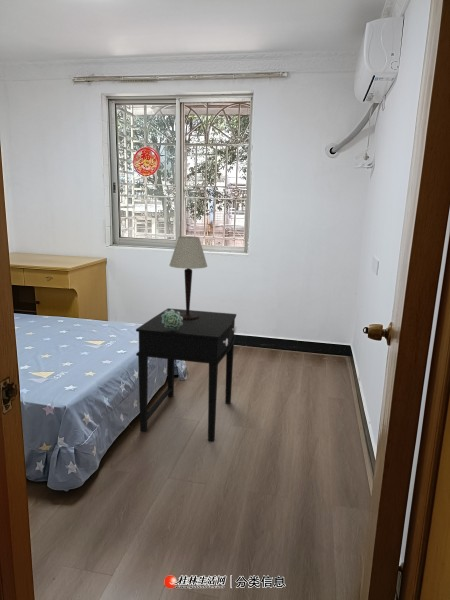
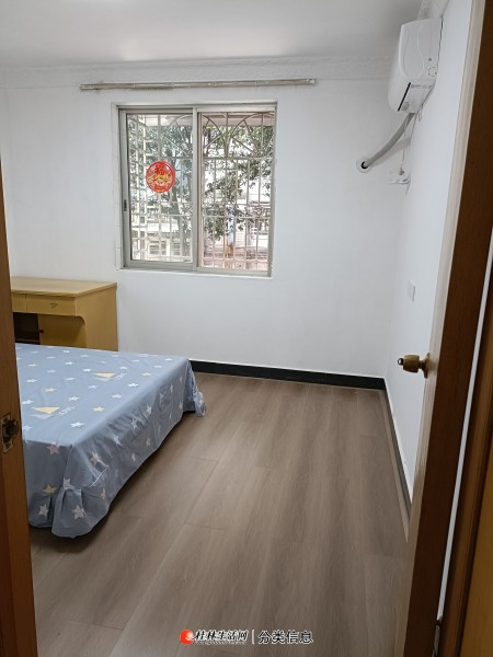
- succulent plant (172, 319)
- table lamp (188, 277)
- side table (191, 361)
